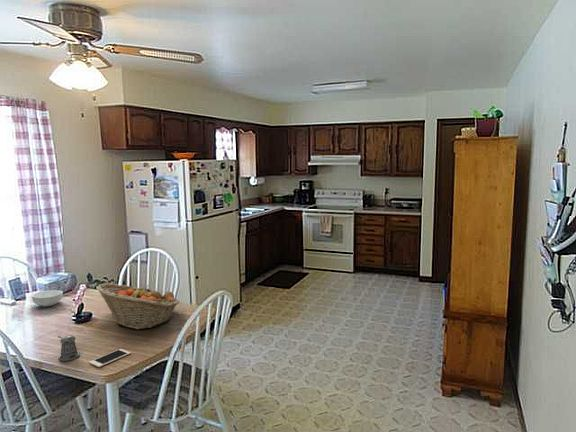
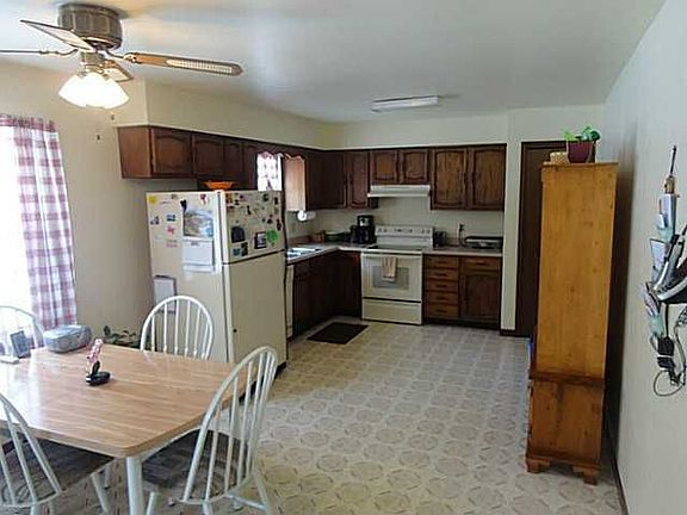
- fruit basket (138, 301)
- pepper shaker (67, 345)
- cell phone (110, 357)
- cereal bowl (48, 299)
